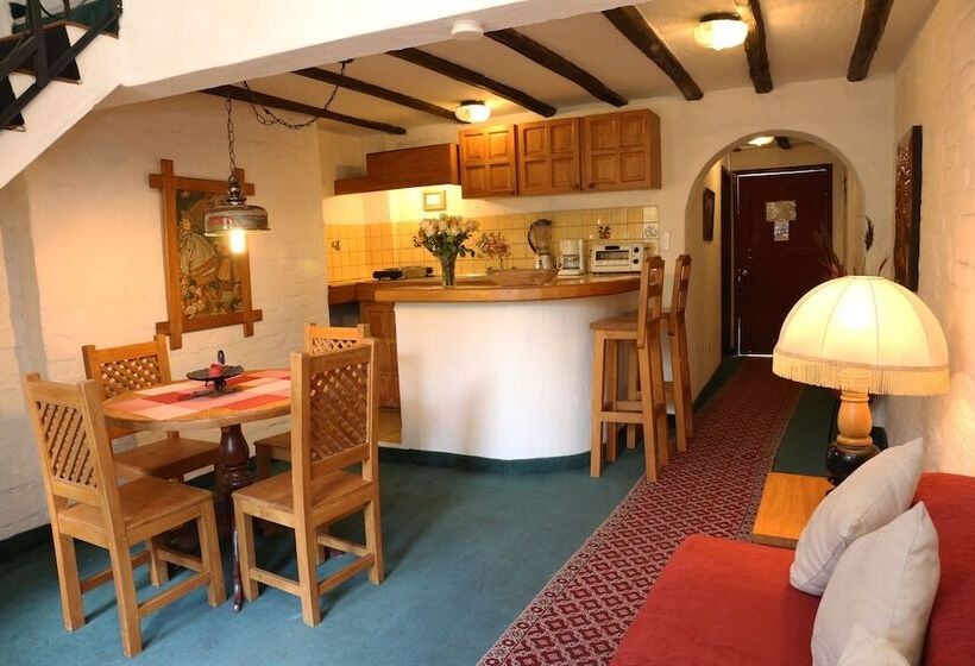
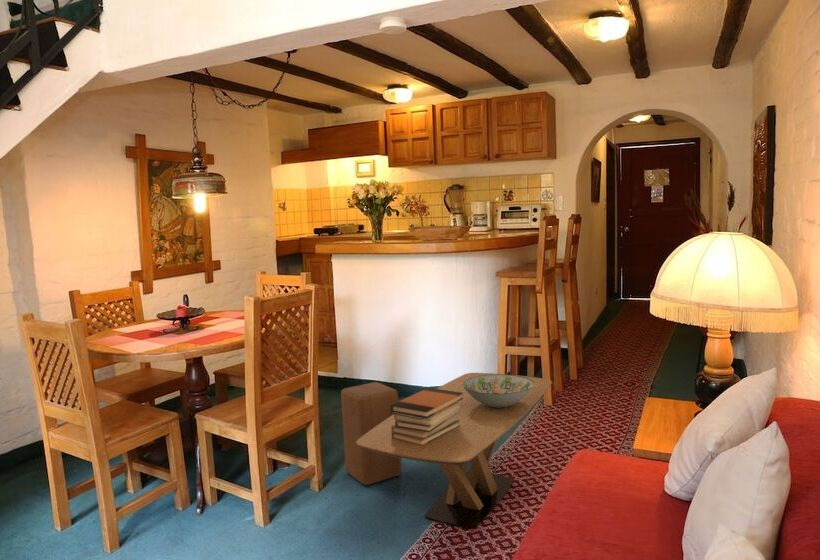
+ book stack (427, 414)
+ decorative bowl (498, 393)
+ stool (369, 430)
+ coffee table (468, 453)
